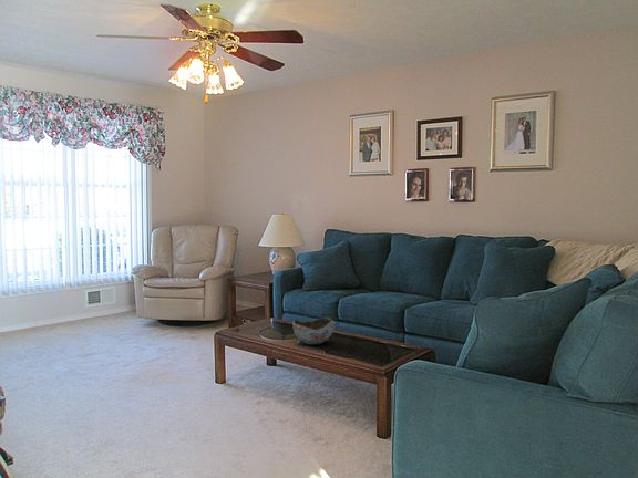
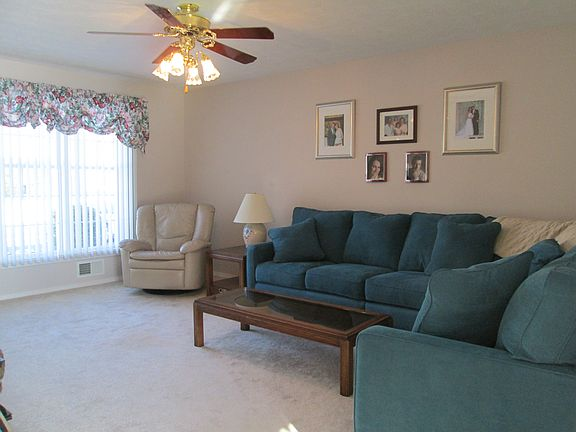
- bowl (313, 331)
